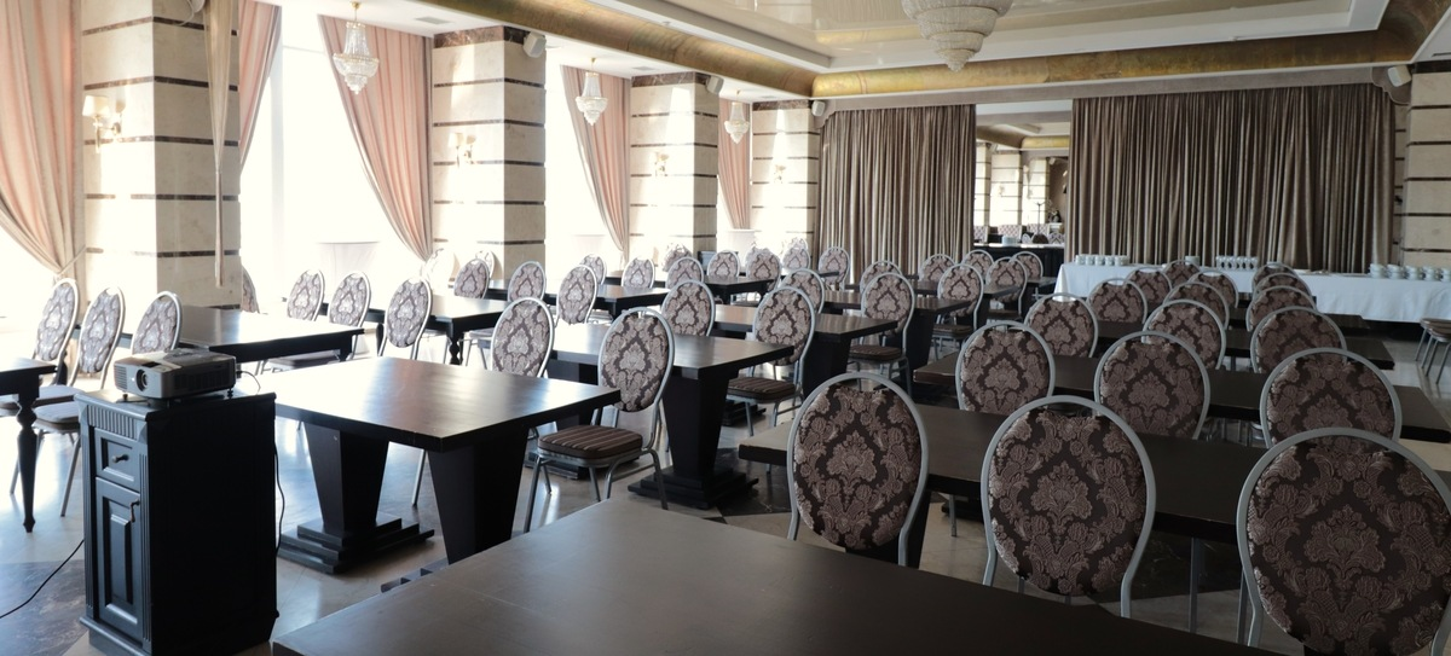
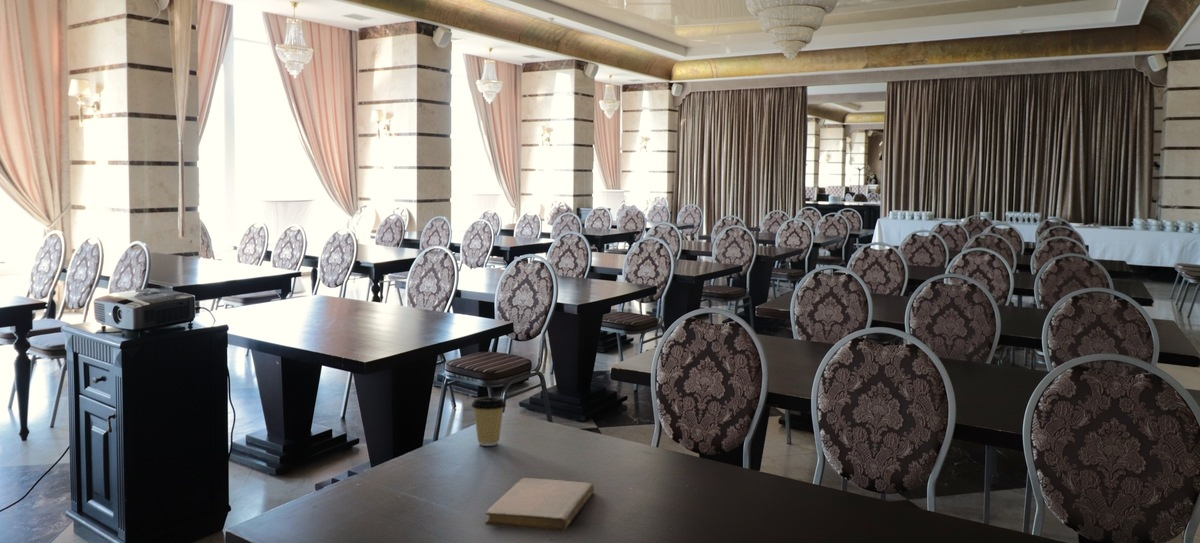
+ notebook (542, 502)
+ coffee cup (488, 420)
